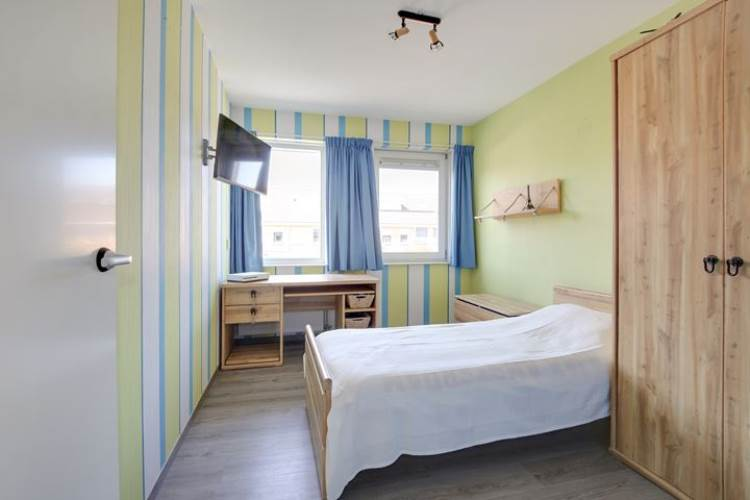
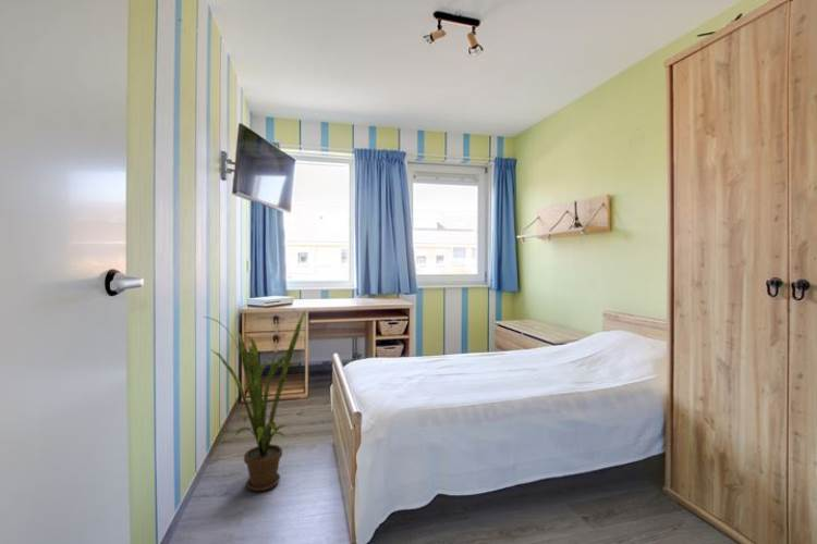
+ house plant (254, 400)
